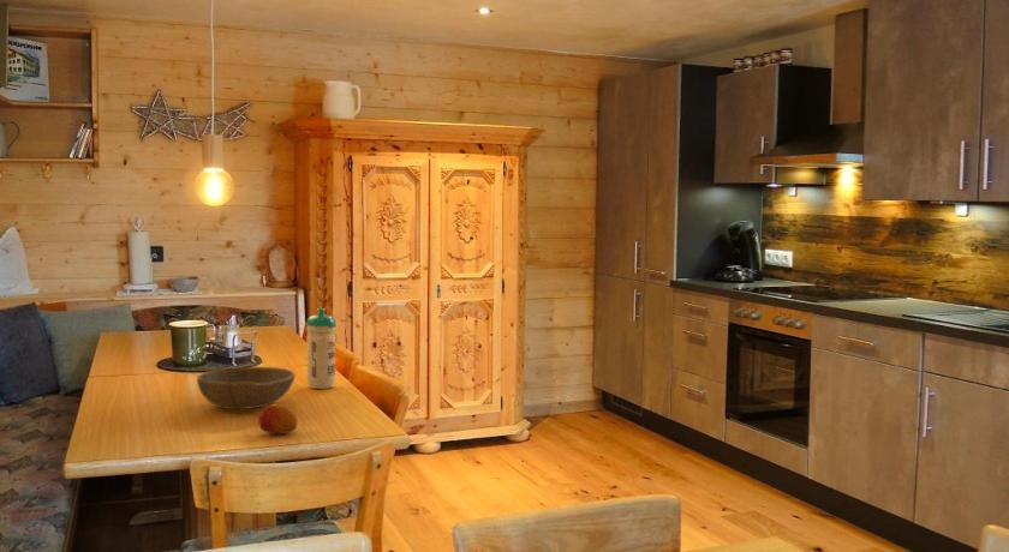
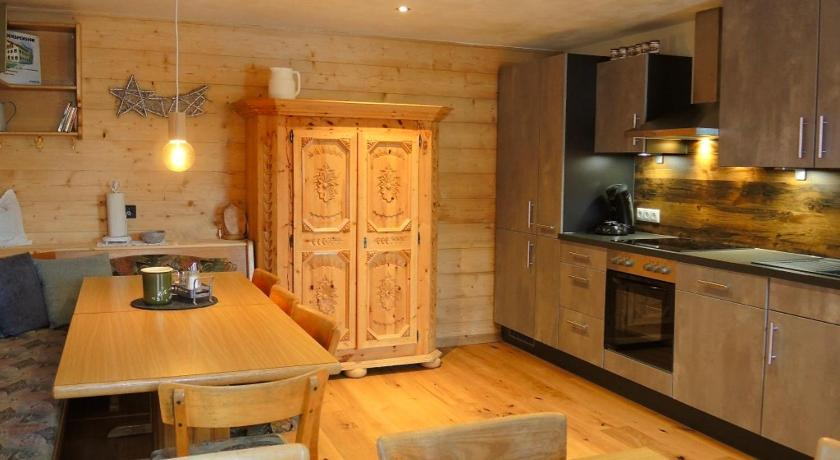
- water bottle (321, 347)
- bowl (246, 389)
- fruit (277, 418)
